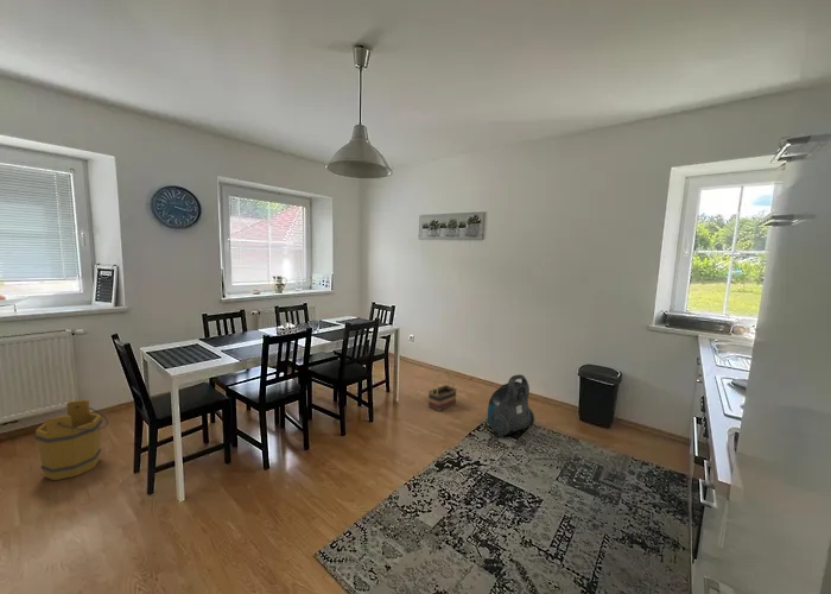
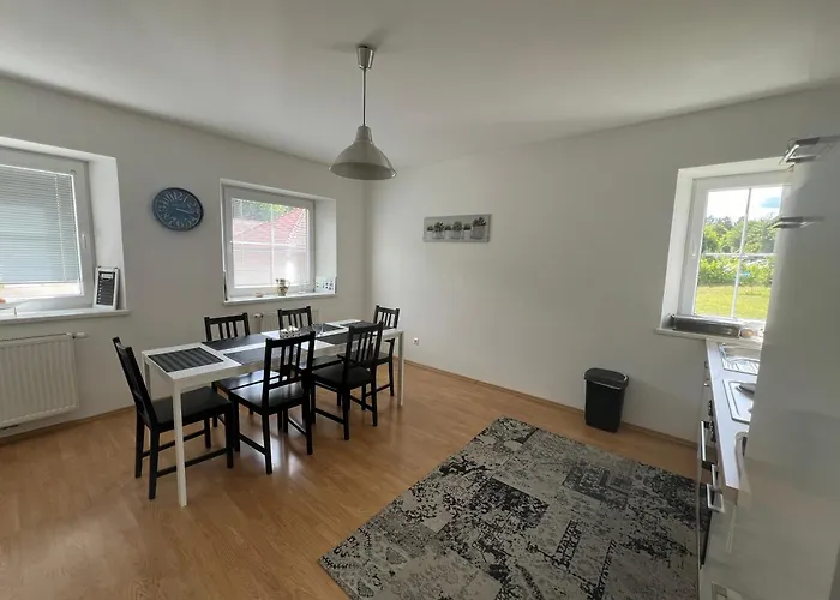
- bucket (75, 437)
- vacuum cleaner (510, 402)
- basket (443, 387)
